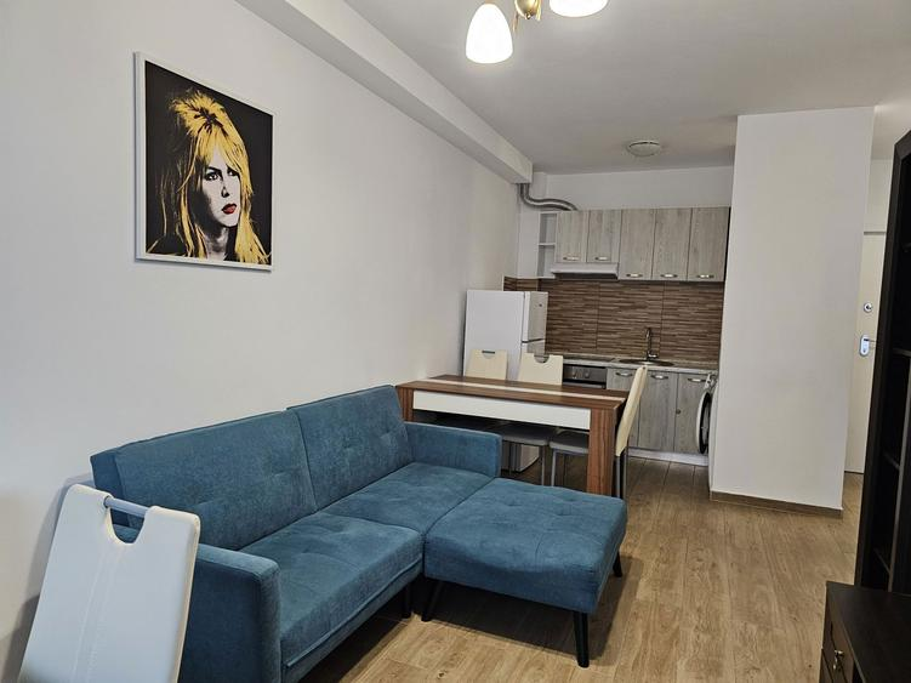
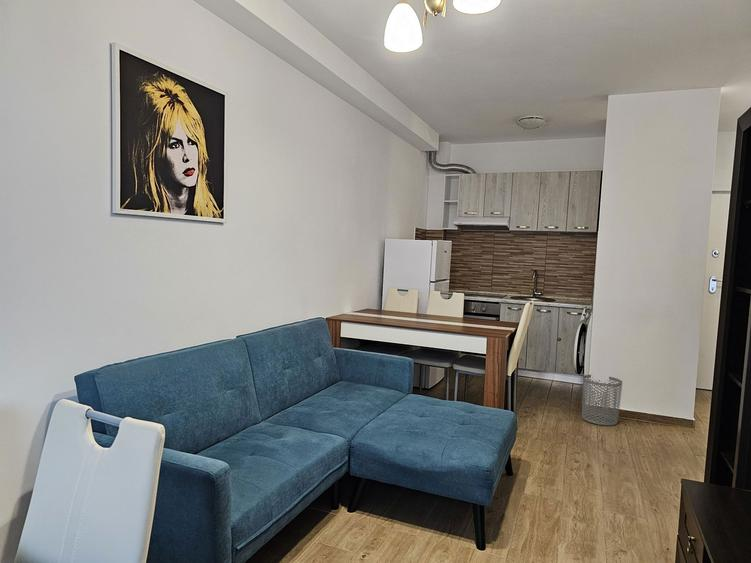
+ waste bin (600, 399)
